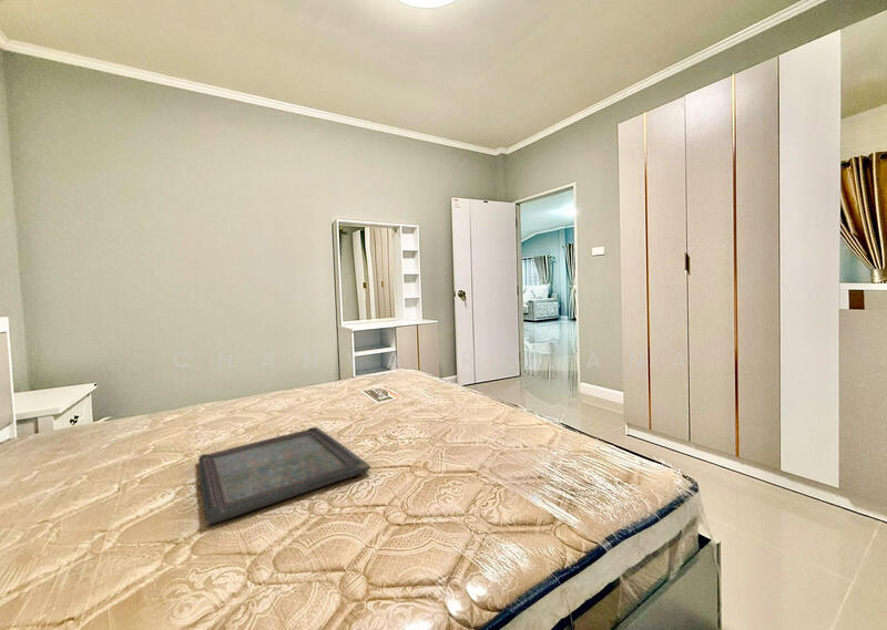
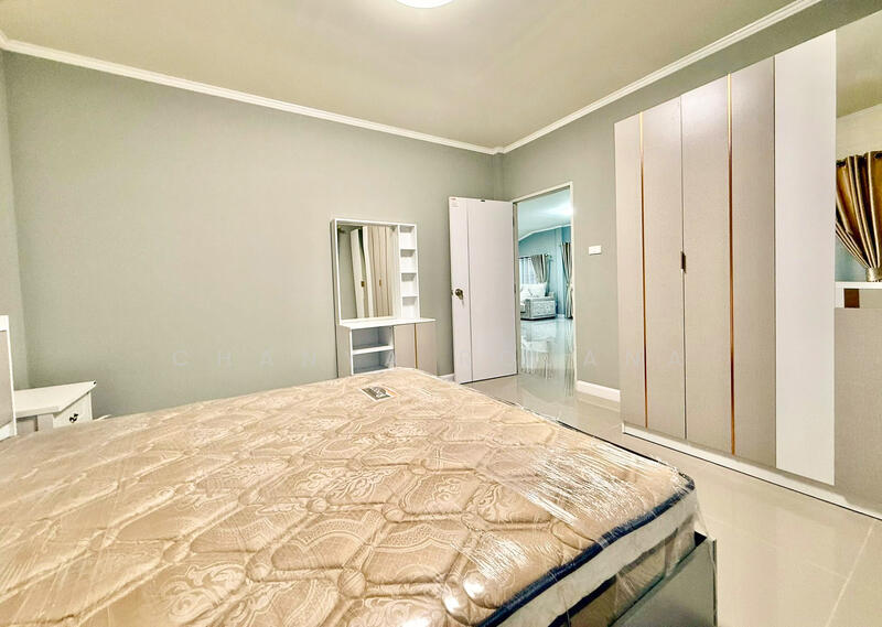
- serving tray (279, 462)
